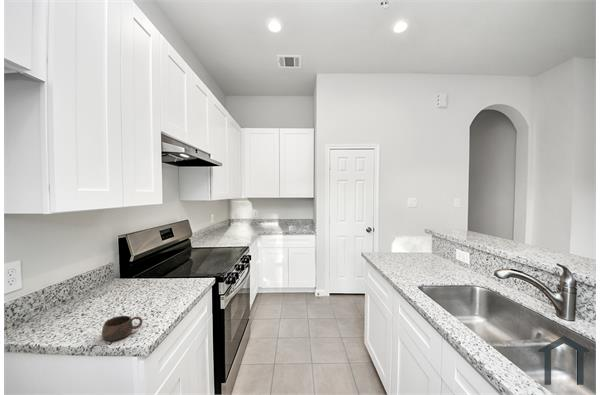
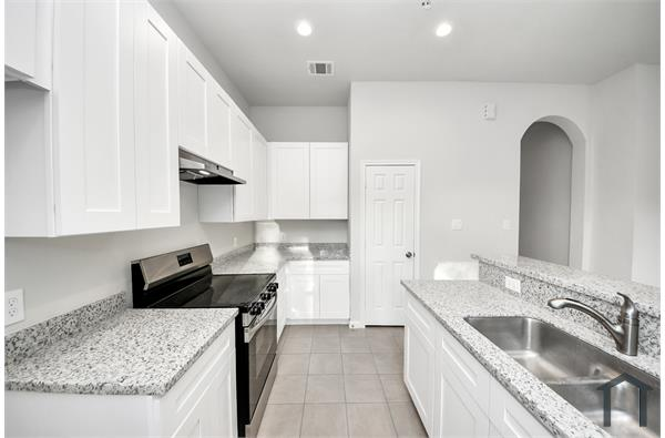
- cup (122, 327)
